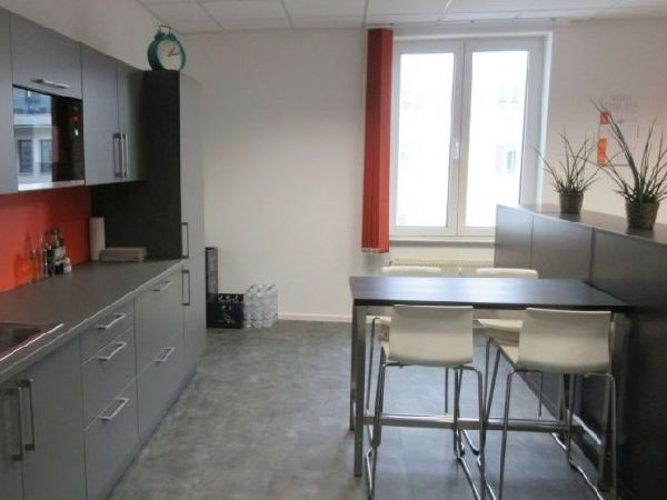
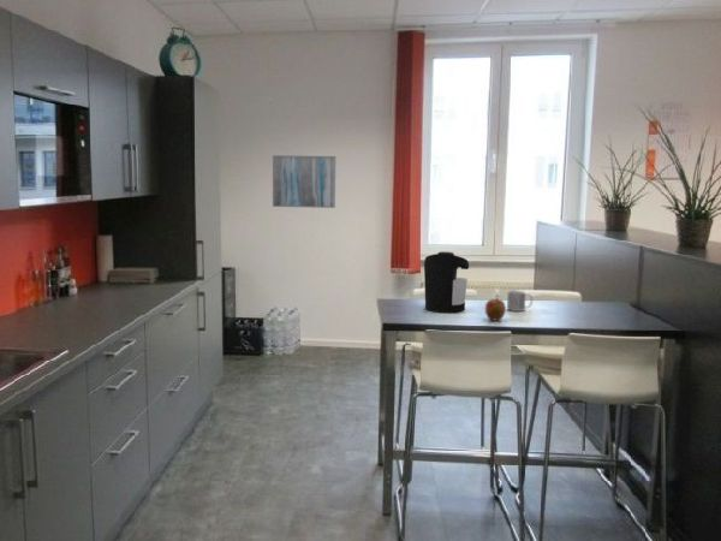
+ mug (519, 301)
+ coffee maker (446, 279)
+ apple (494, 308)
+ wall art (304, 182)
